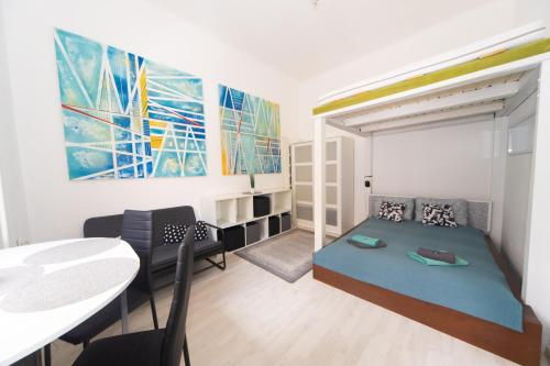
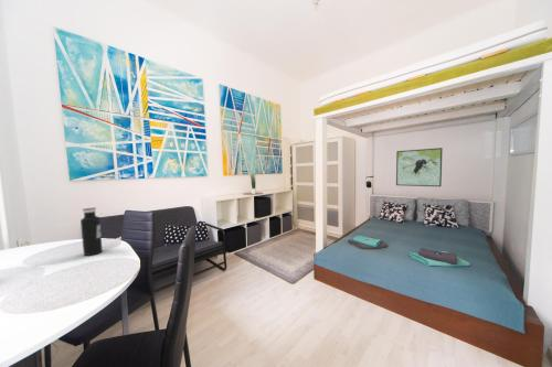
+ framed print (417, 168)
+ water bottle (91, 230)
